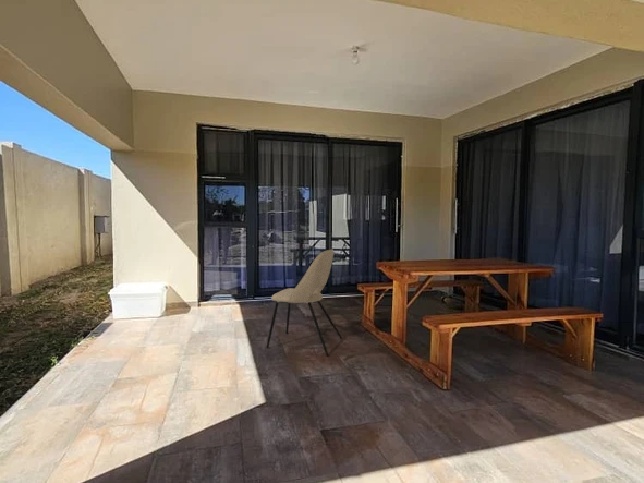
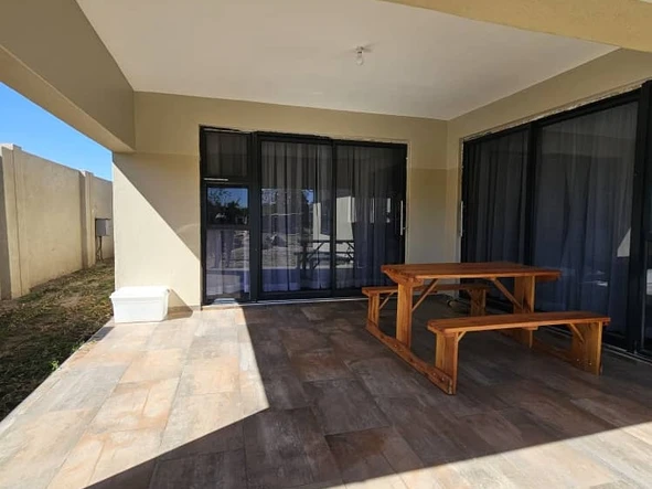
- dining chair (305, 295)
